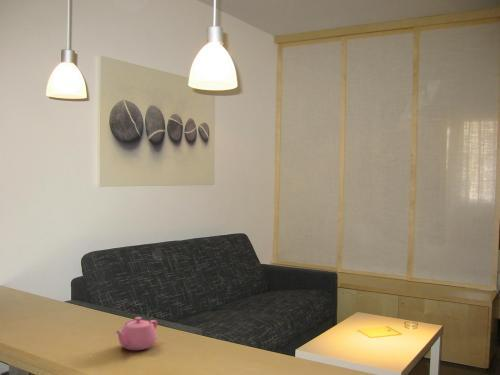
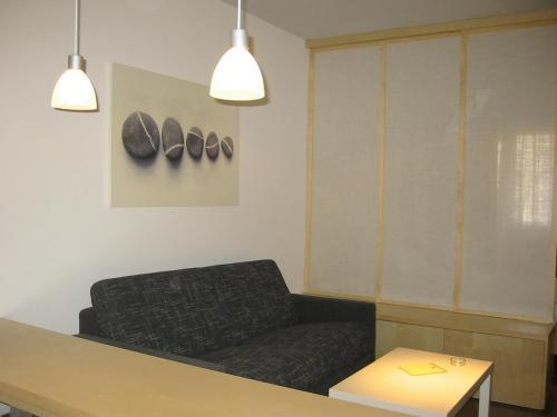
- teapot (136, 332)
